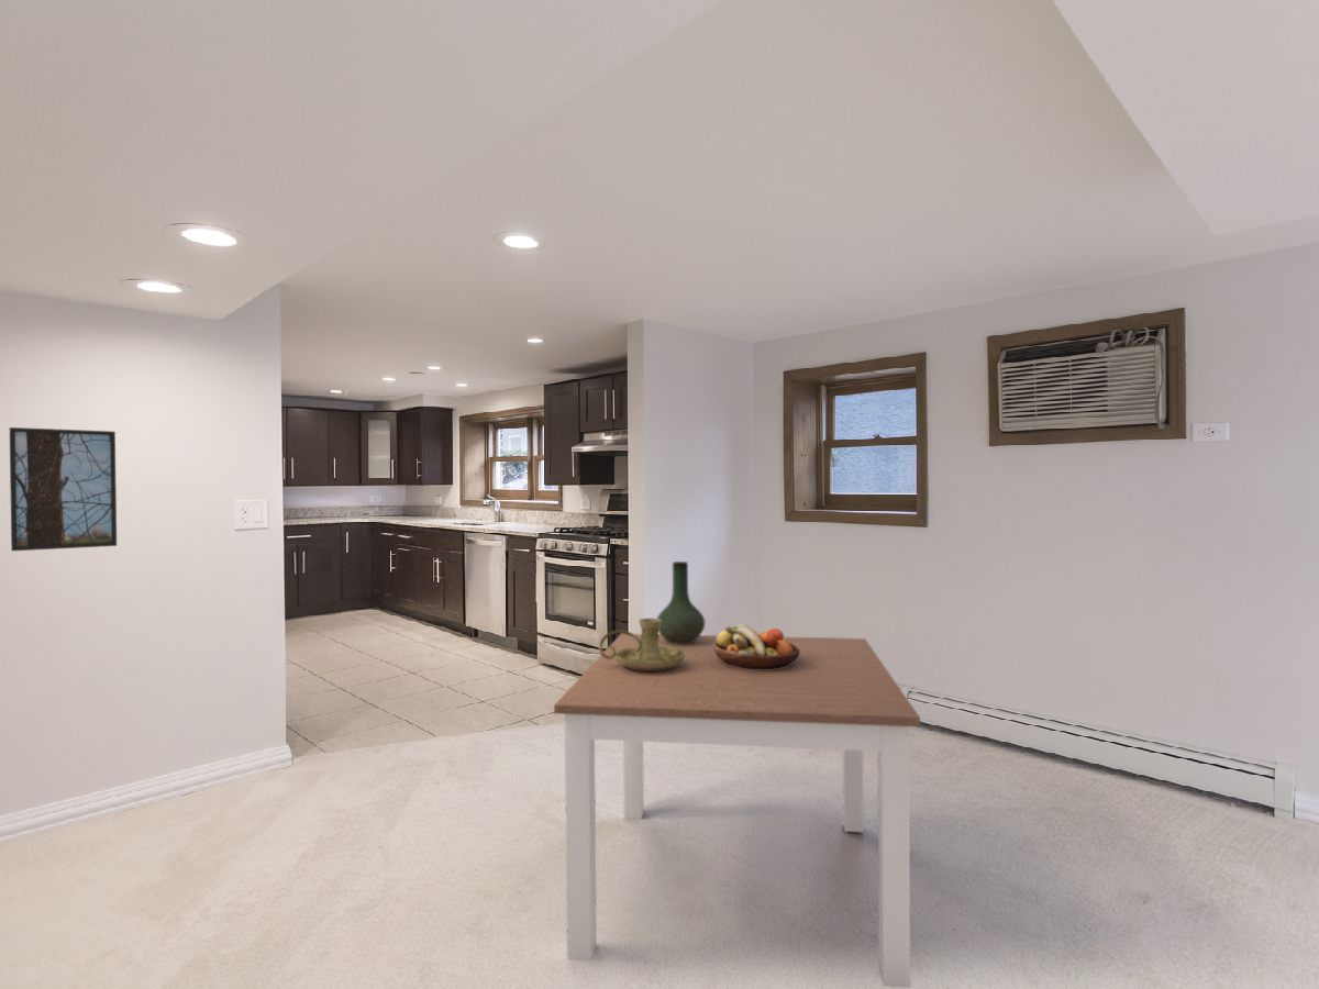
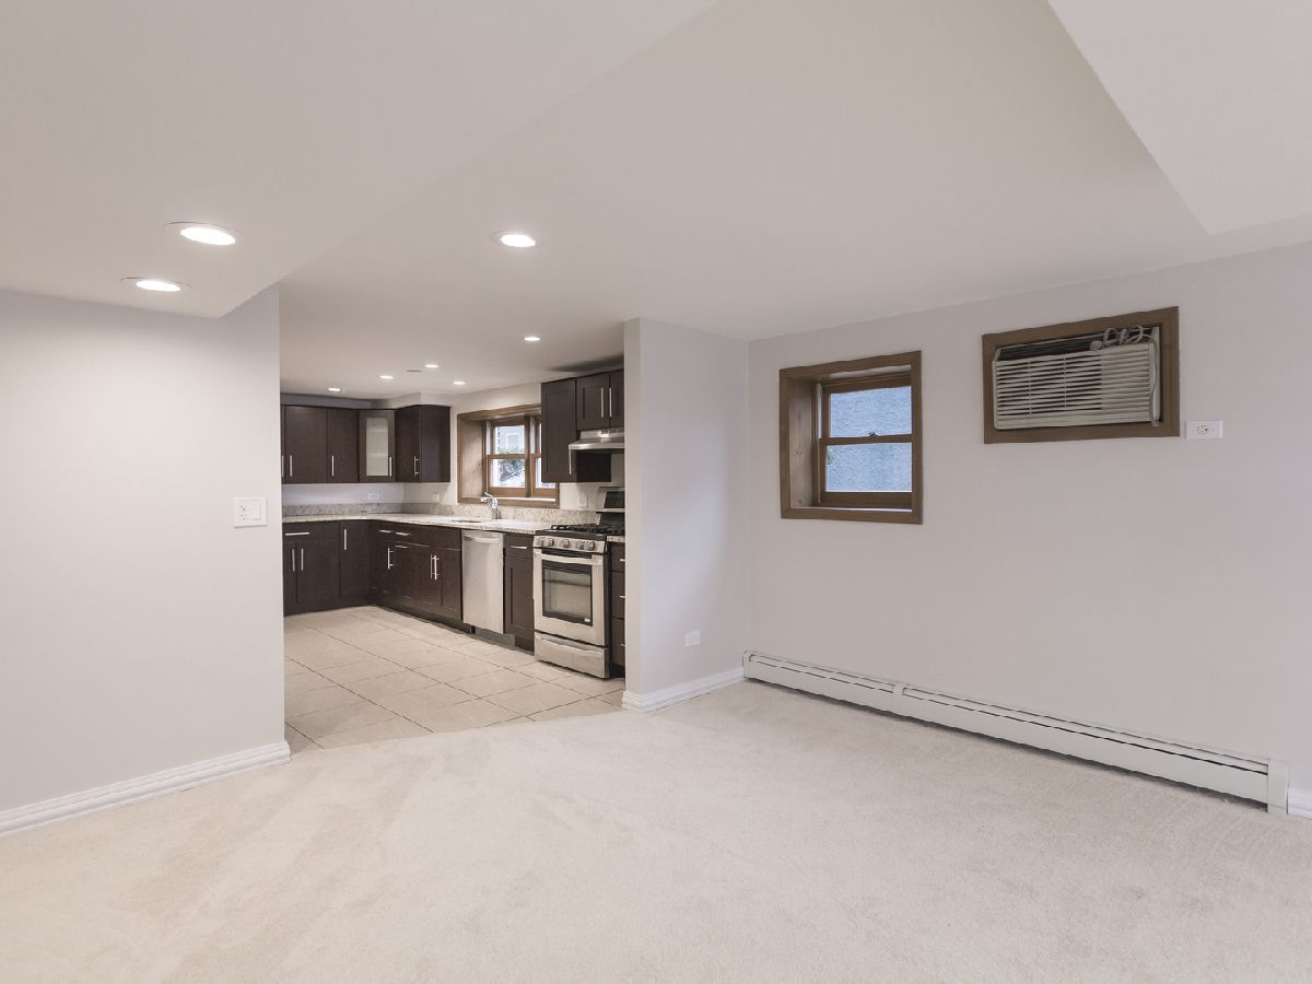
- fruit bowl (756, 642)
- dining table (741, 745)
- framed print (65, 489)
- candle holder (642, 642)
- vase (680, 601)
